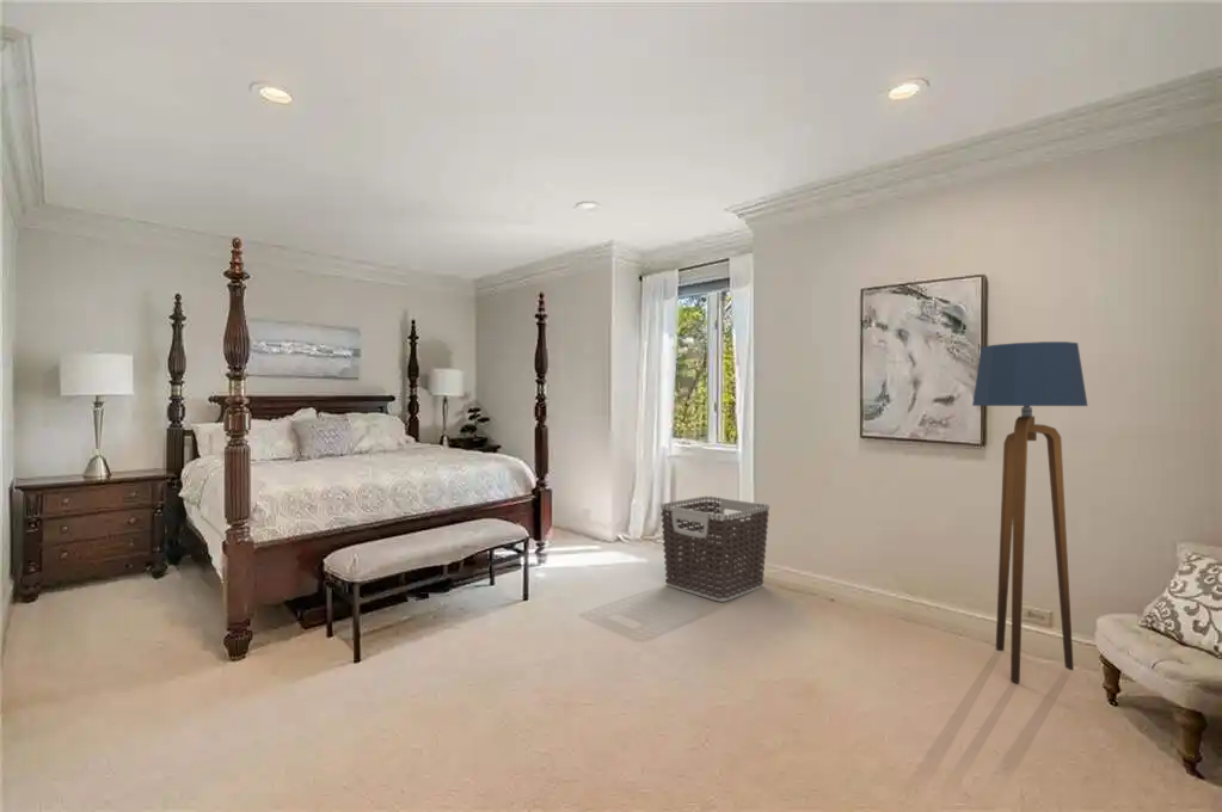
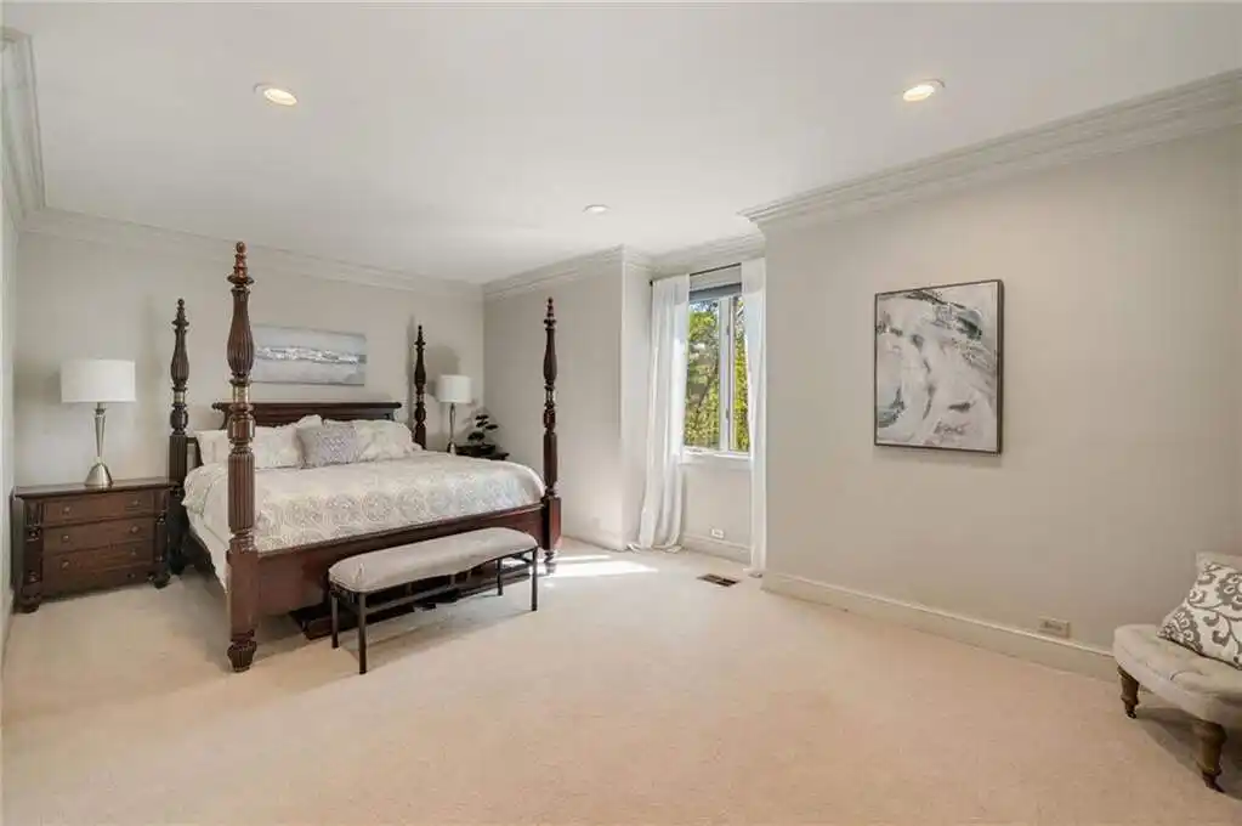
- clothes hamper (714, 545)
- floor lamp (1024, 508)
